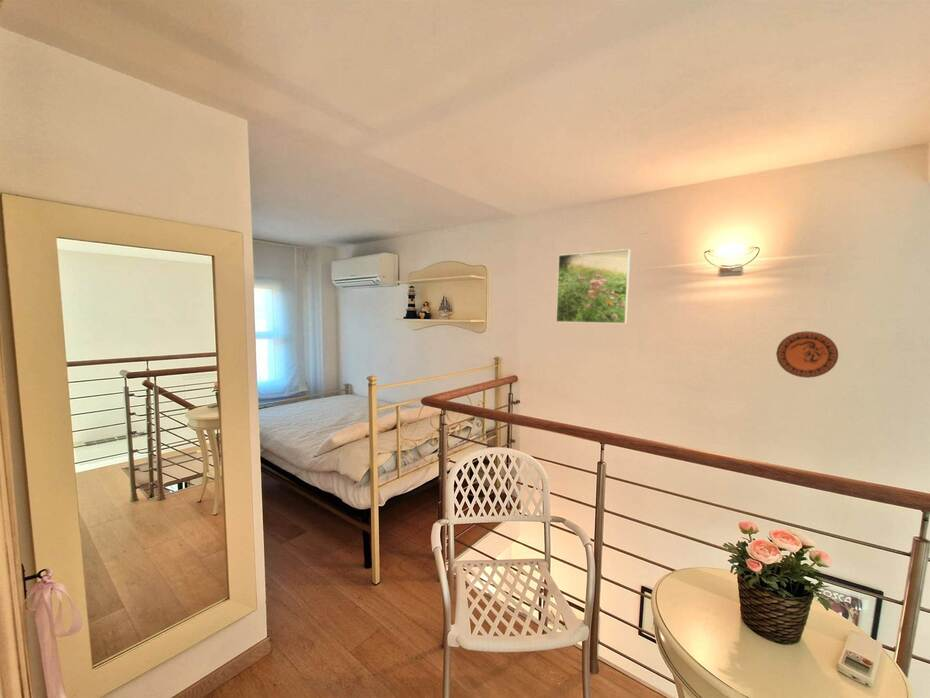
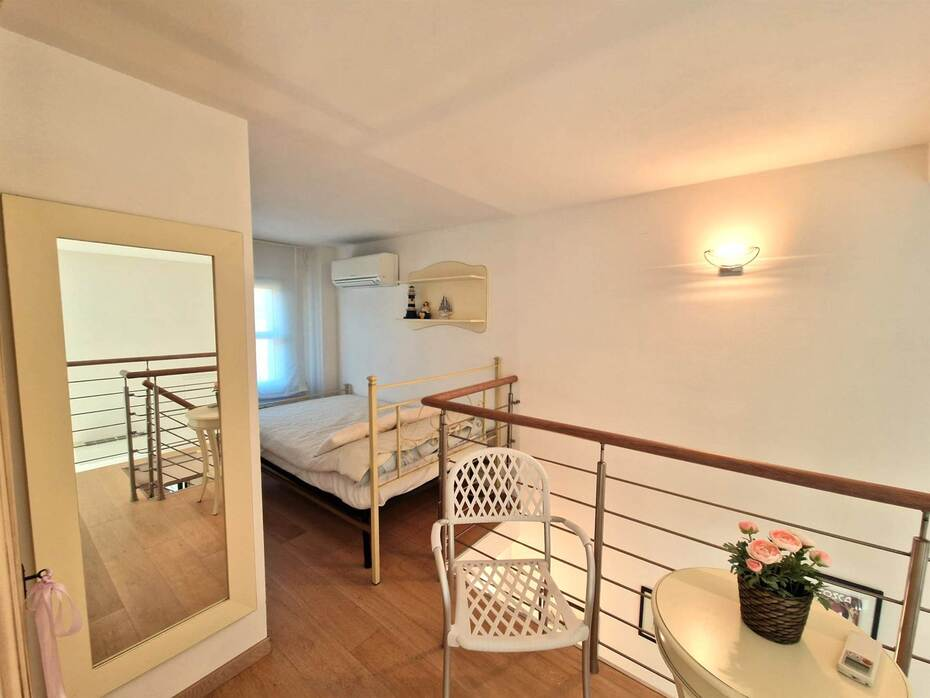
- decorative plate (806, 354)
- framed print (591, 287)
